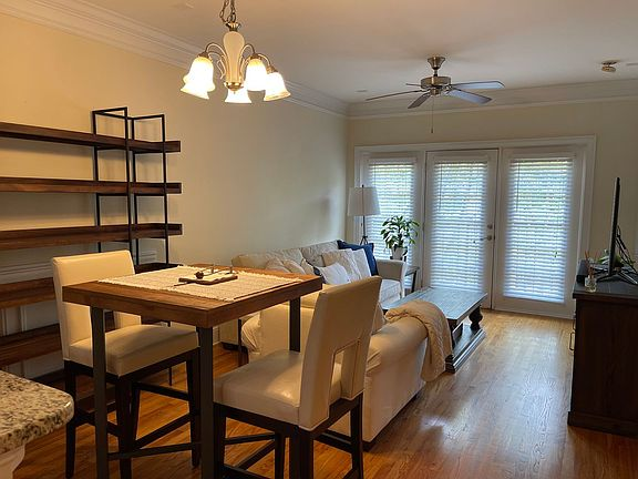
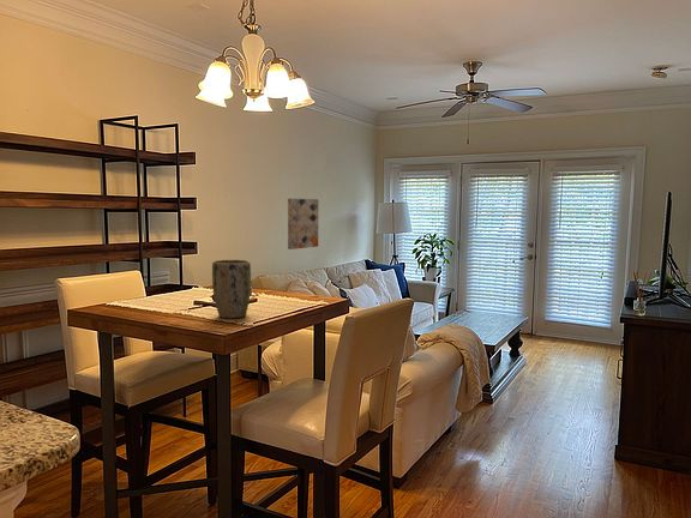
+ wall art (304, 223)
+ plant pot (232, 288)
